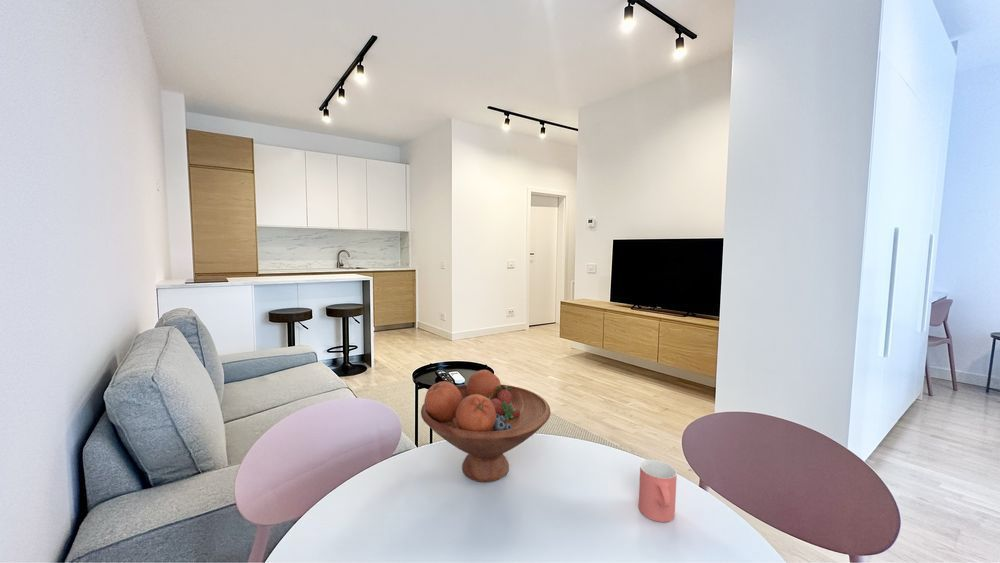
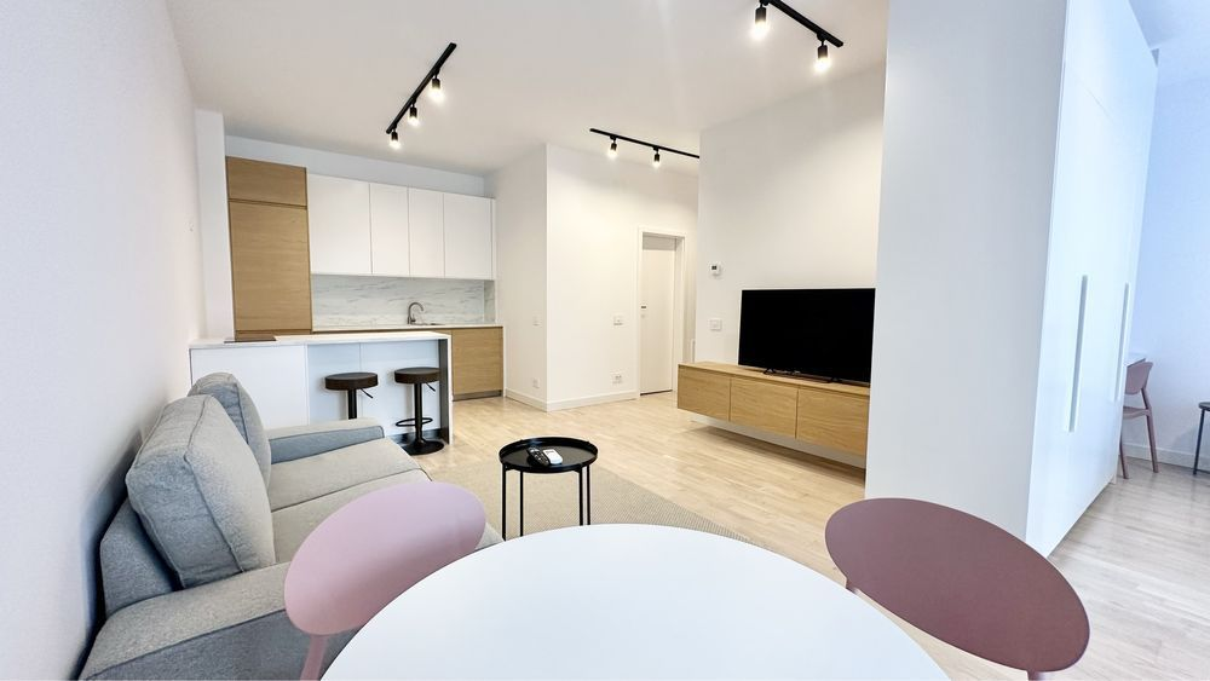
- cup (659, 494)
- fruit bowl (485, 425)
